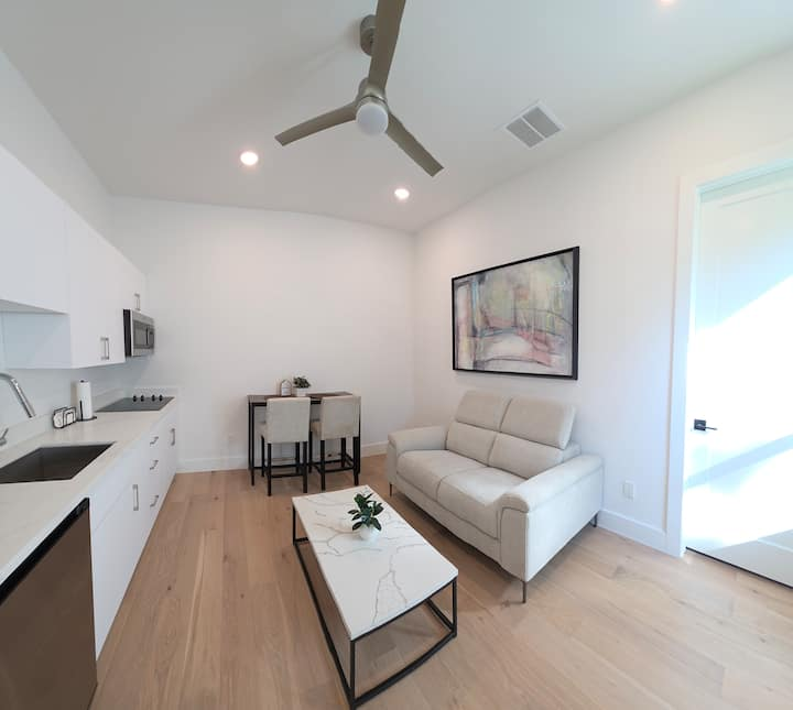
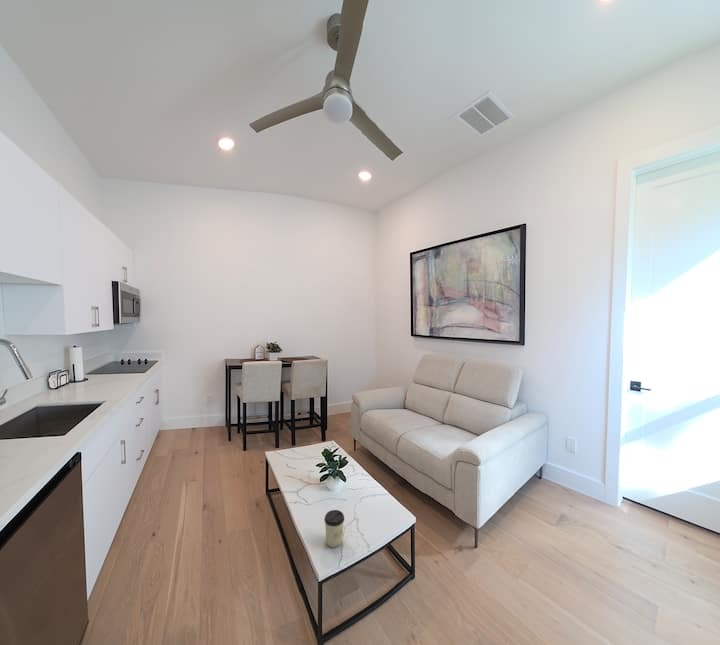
+ cup (334, 528)
